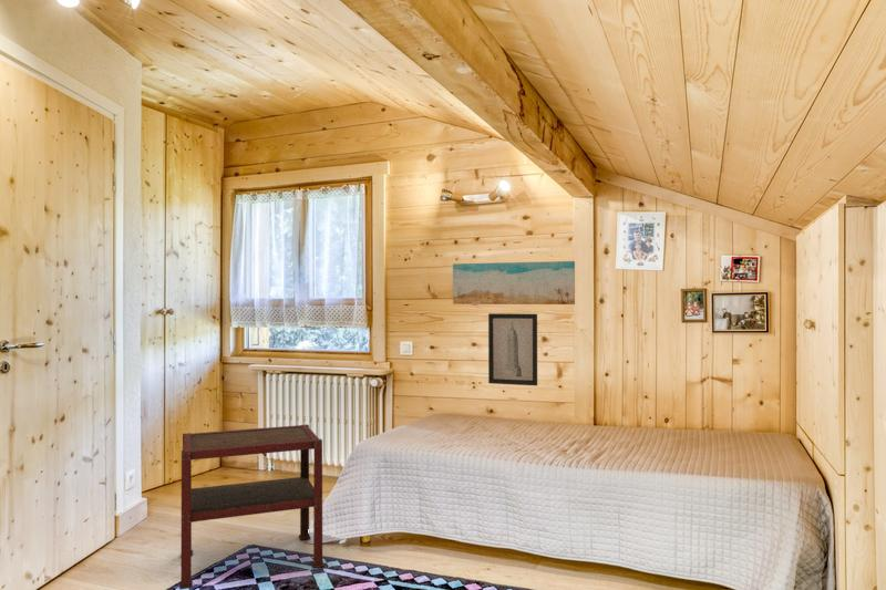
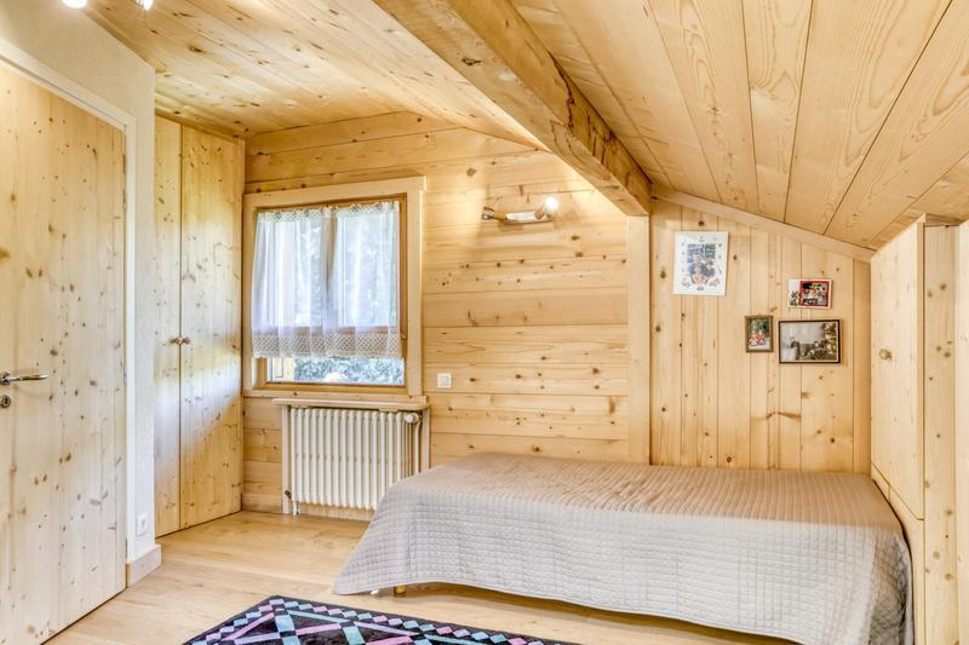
- wall art (512, 349)
- wall art (512, 283)
- side table (250, 498)
